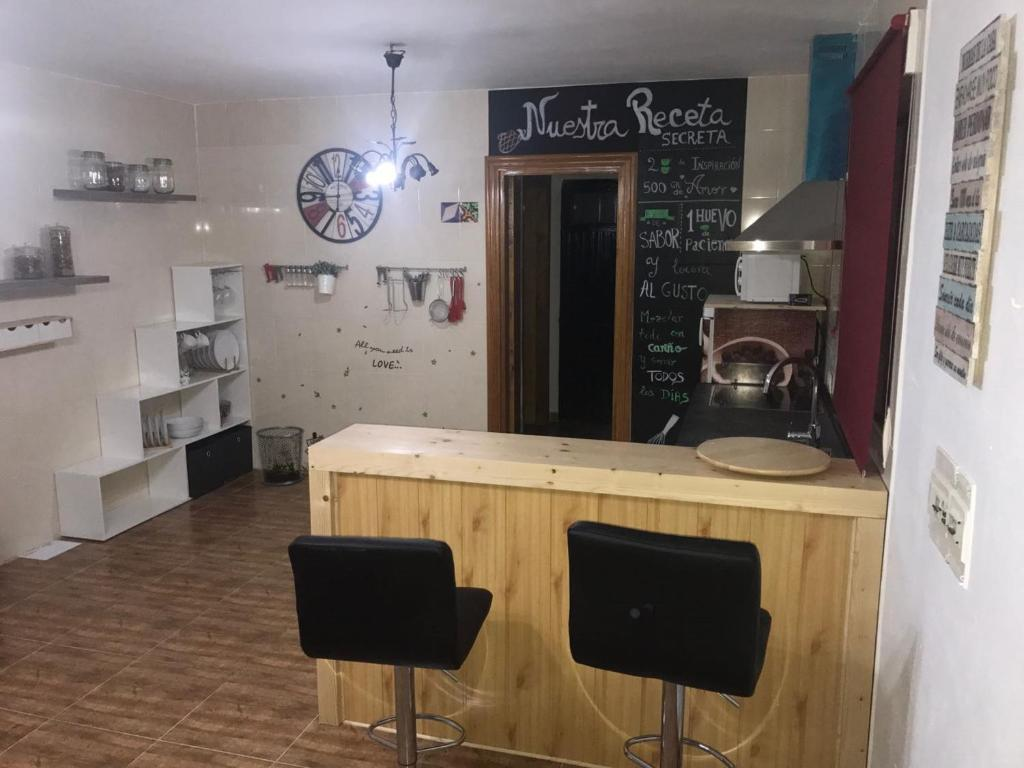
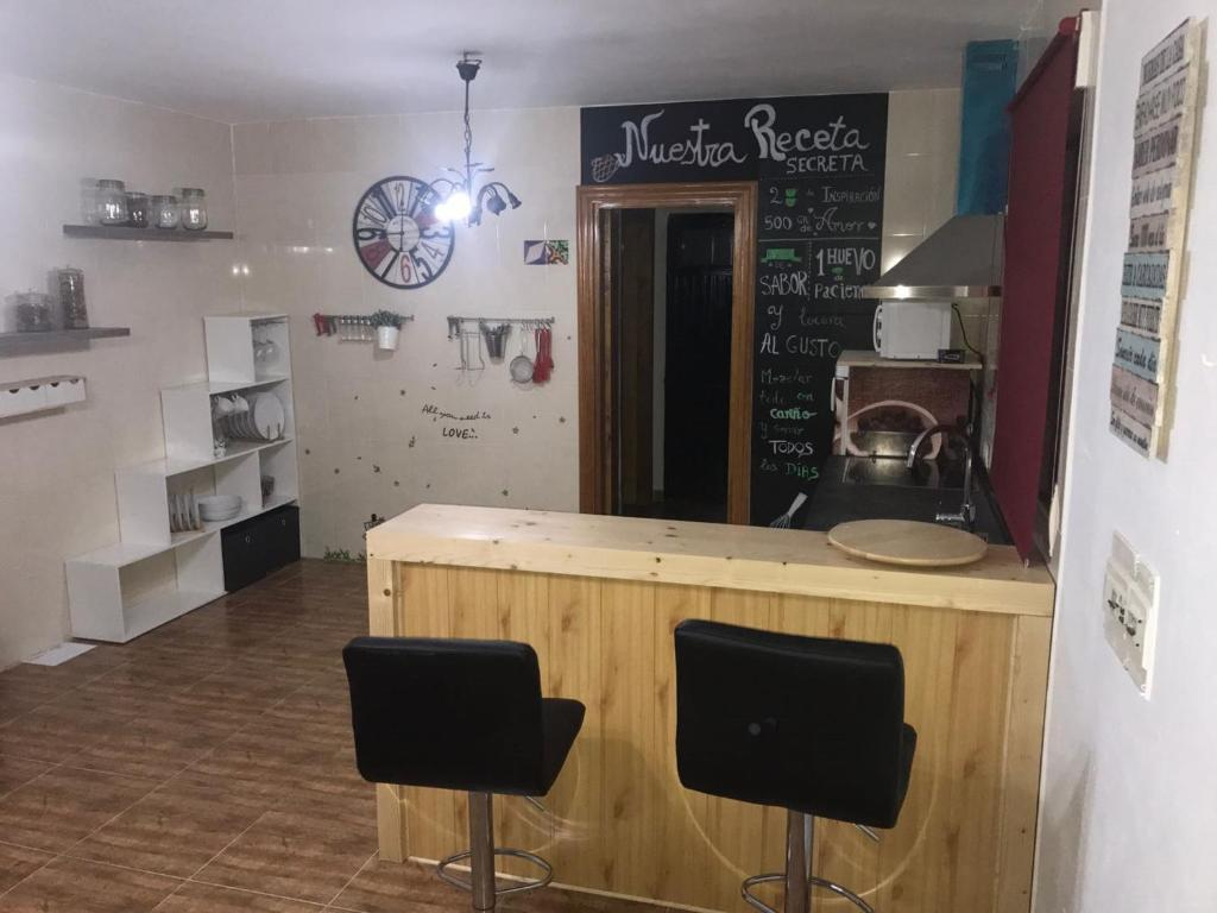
- waste bin (281, 455)
